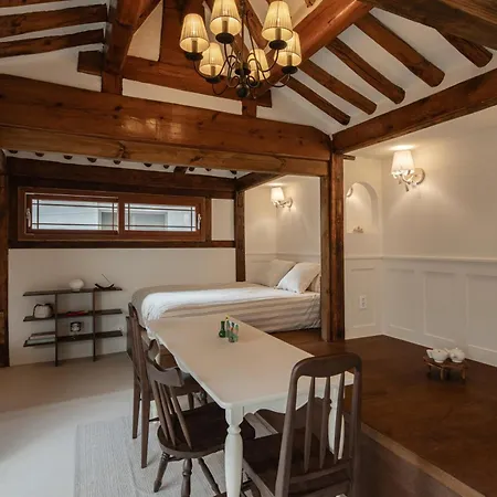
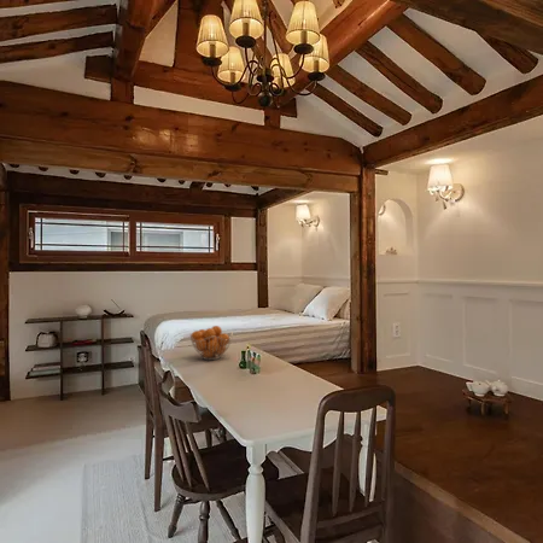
+ fruit basket (211, 341)
